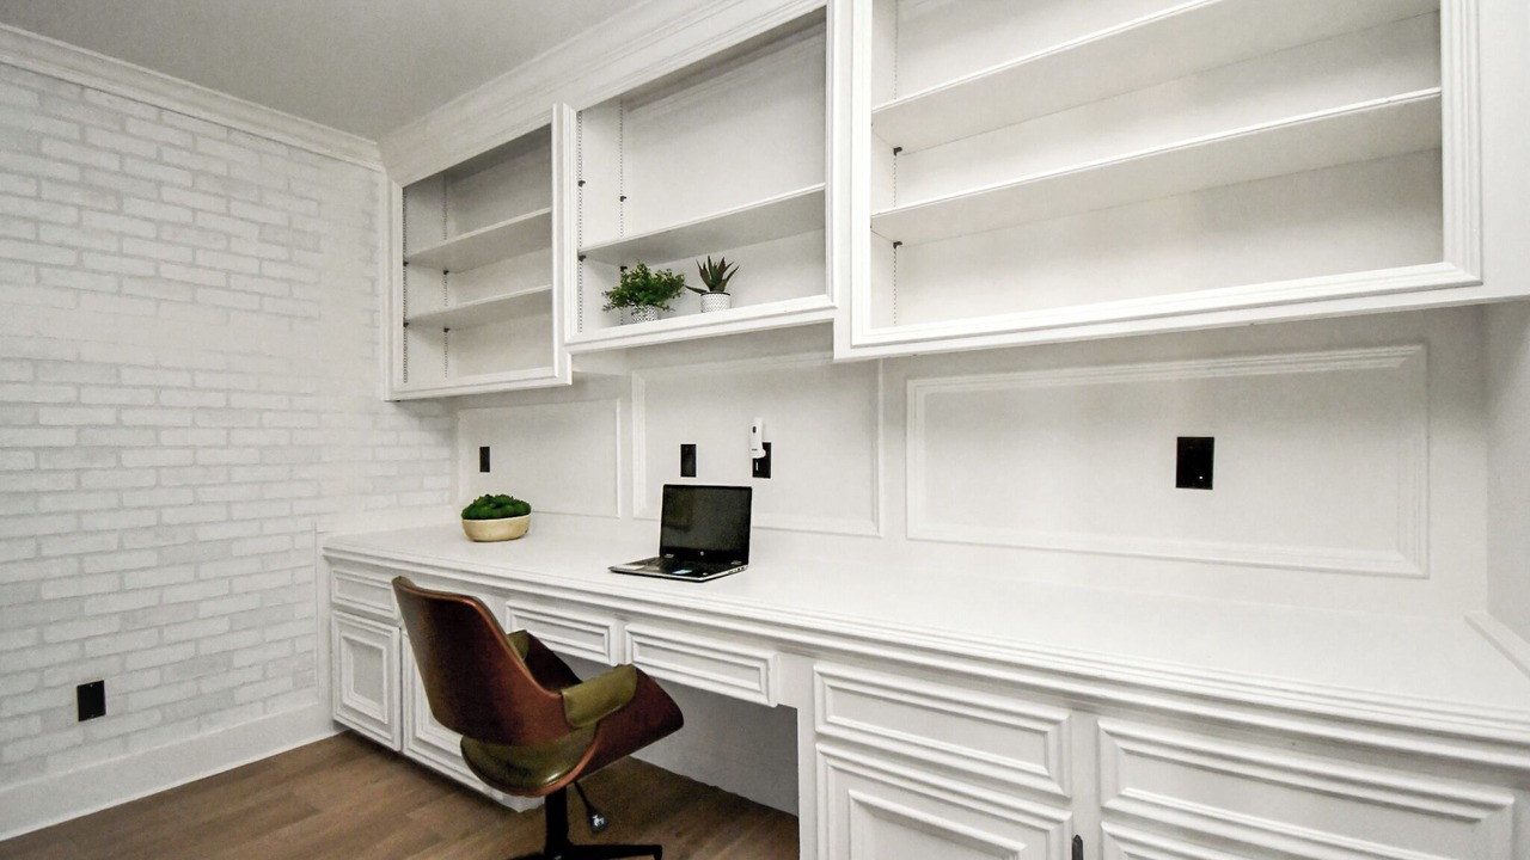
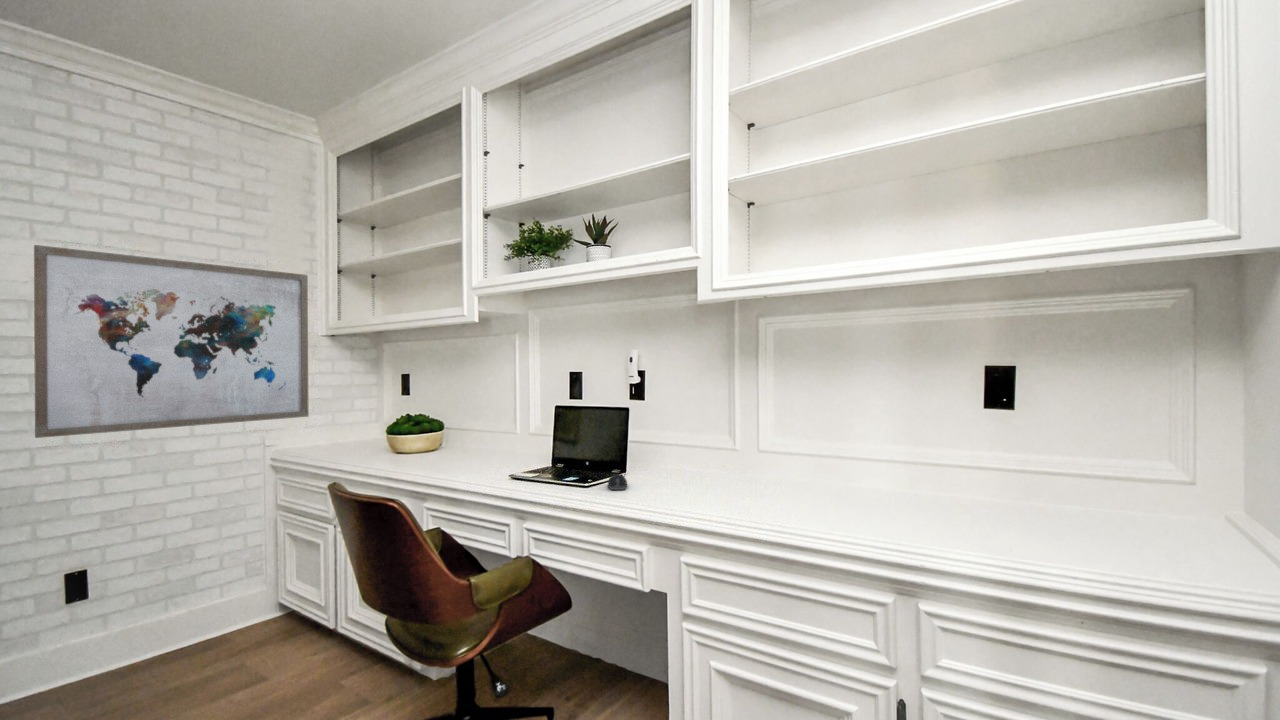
+ wall art (191, 343)
+ computer mouse (617, 480)
